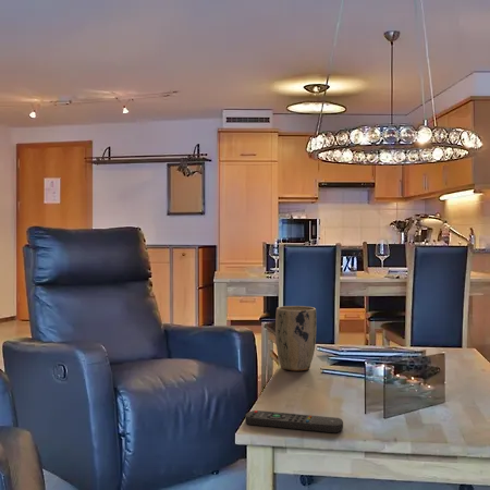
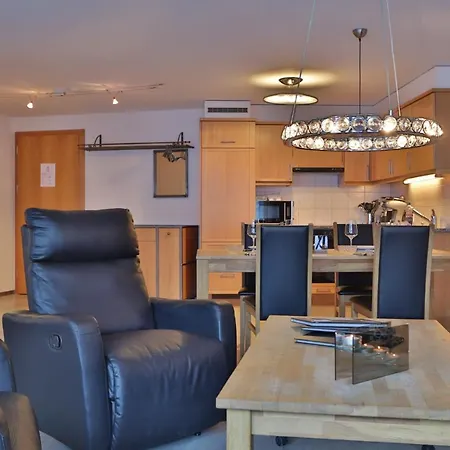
- remote control (293, 420)
- plant pot (295, 338)
